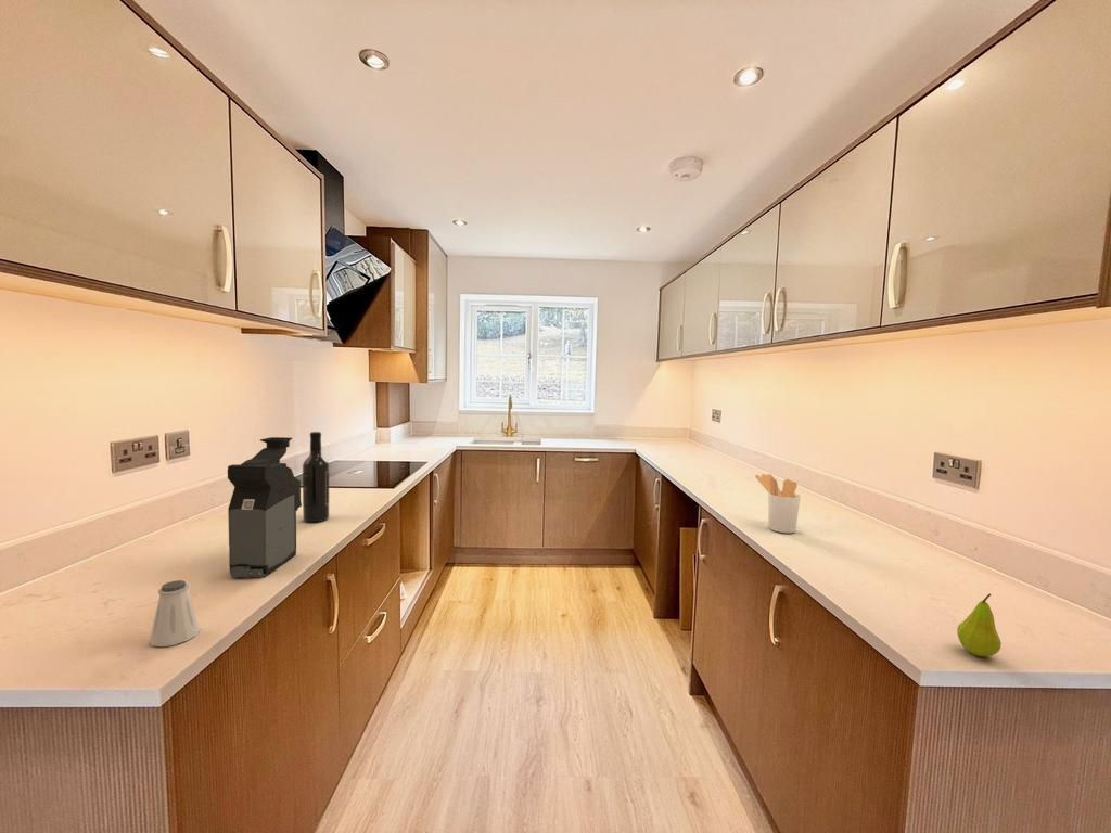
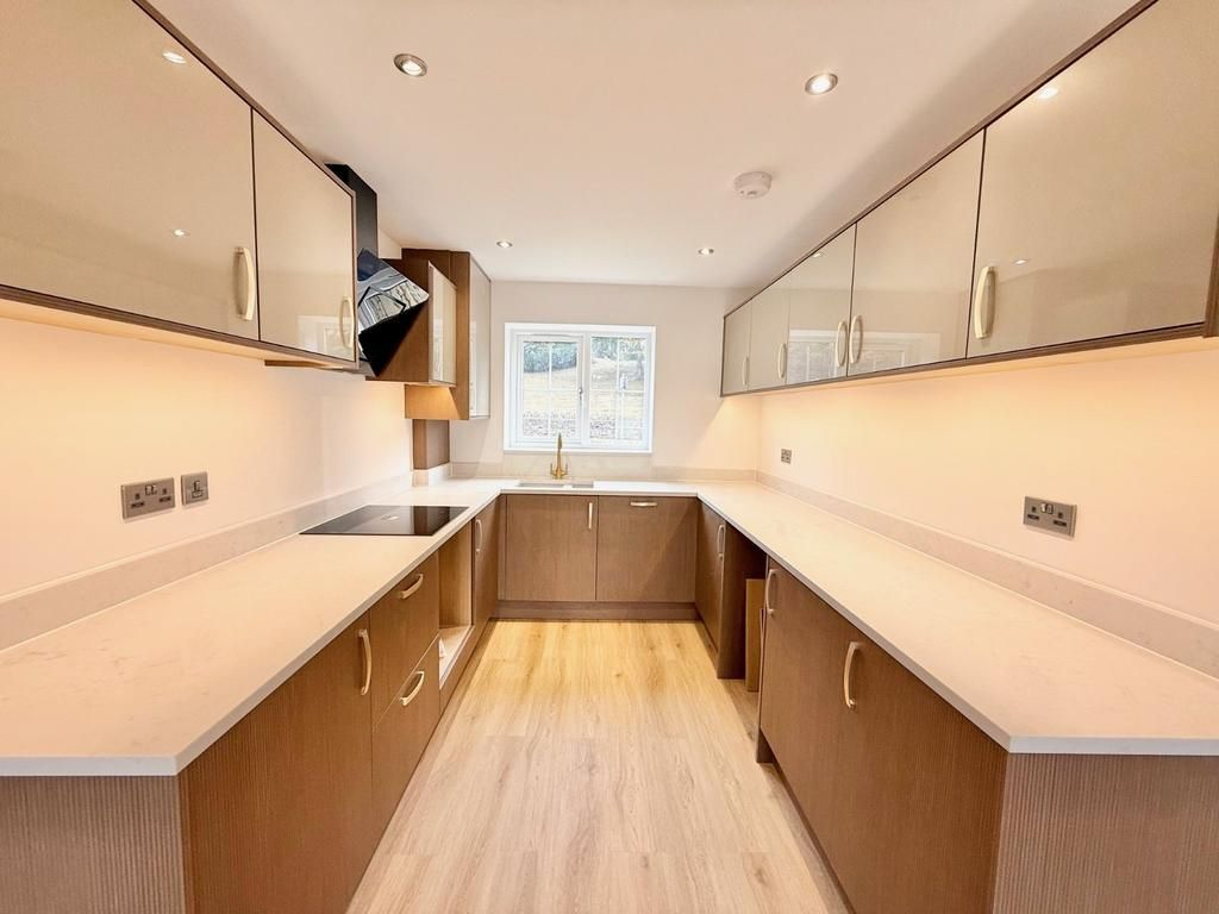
- wine bottle (316, 475)
- utensil holder (776, 501)
- fruit (980, 621)
- saltshaker (174, 610)
- coffee maker (266, 502)
